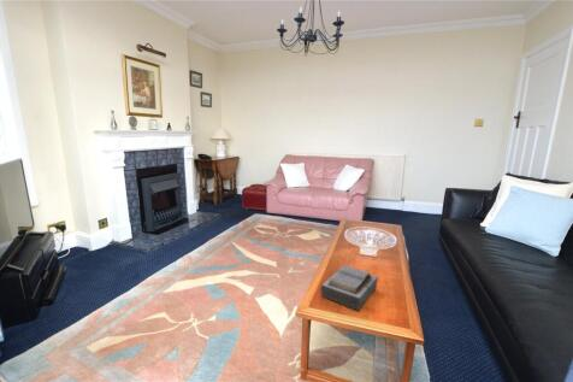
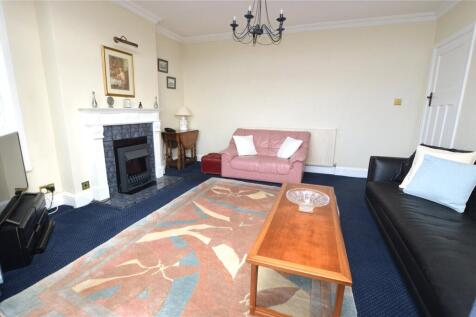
- bible (350, 283)
